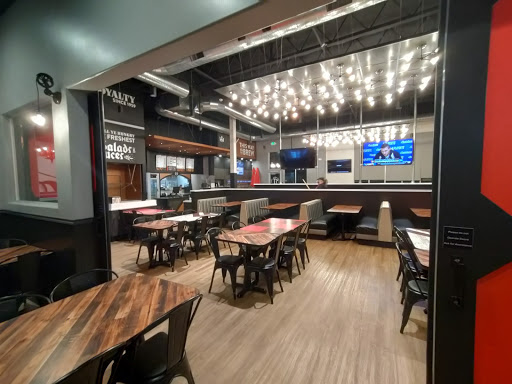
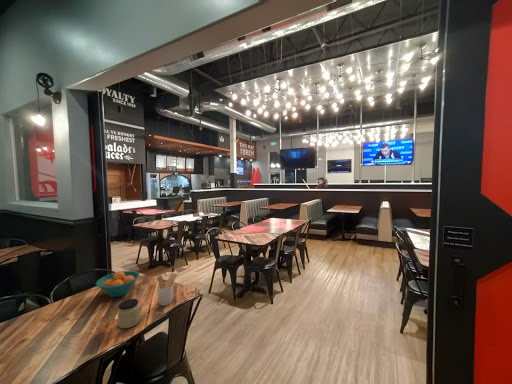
+ utensil holder (168, 288)
+ fruit bowl (118, 282)
+ jar (129, 312)
